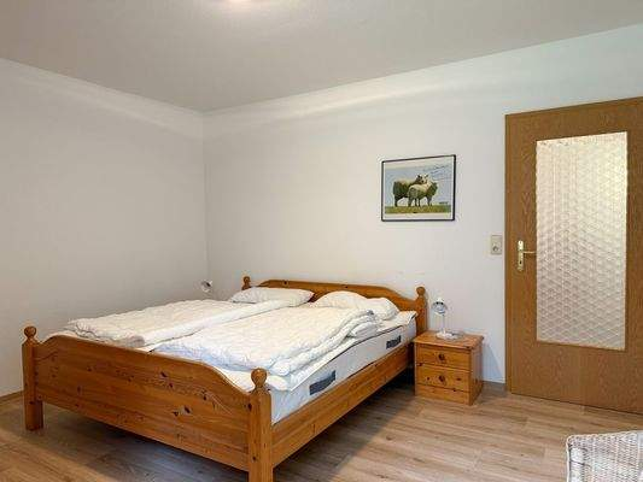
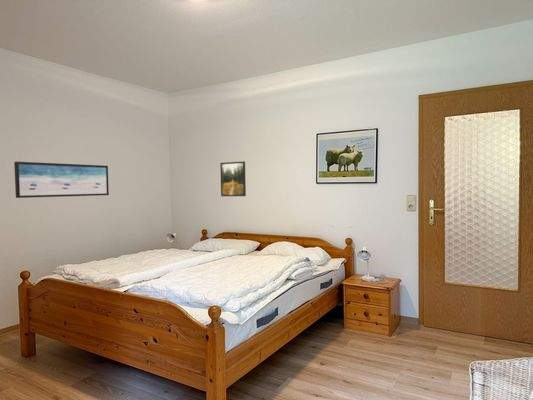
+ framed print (232, 179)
+ wall art (66, 180)
